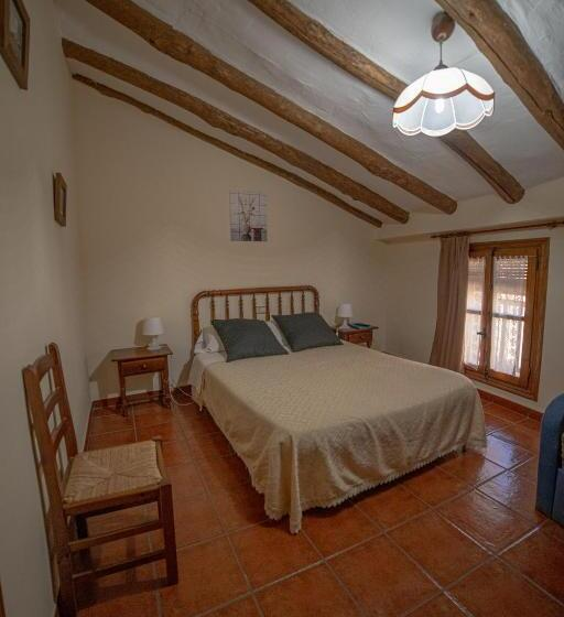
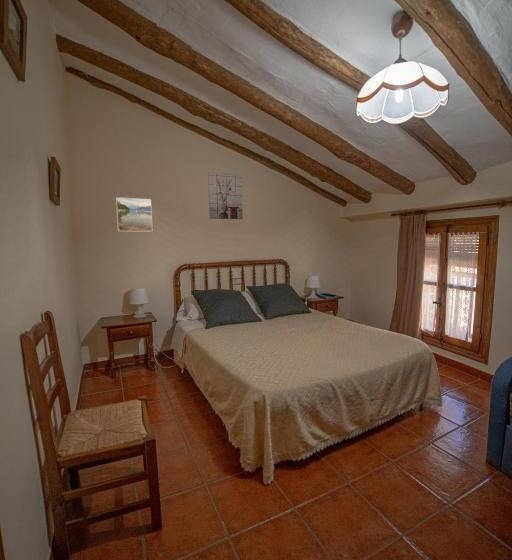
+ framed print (134, 215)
